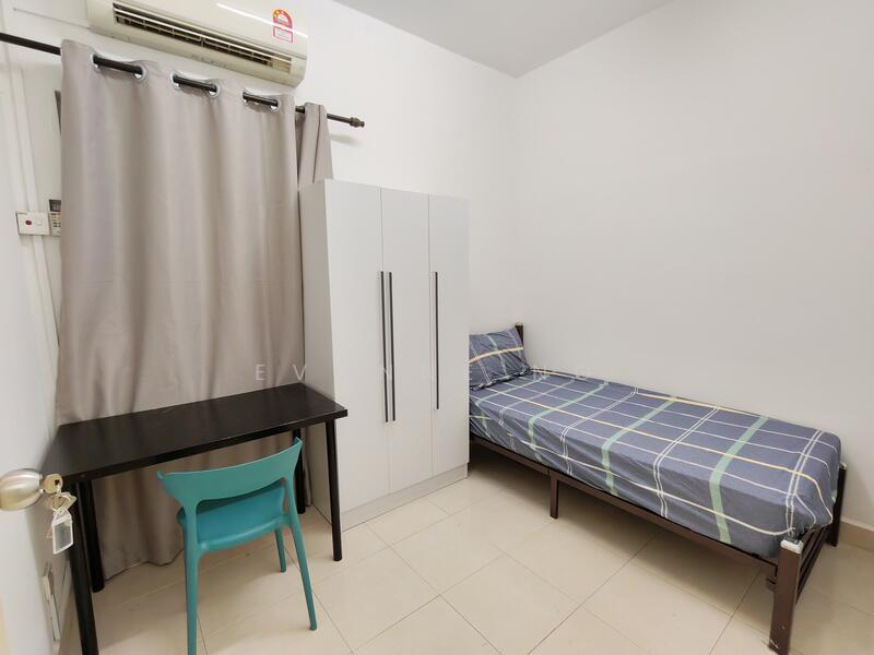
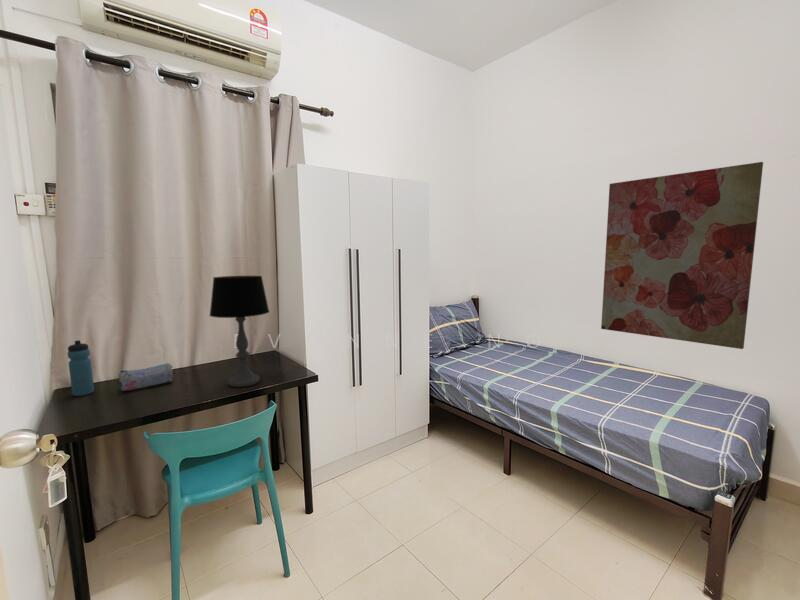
+ table lamp (241, 330)
+ pencil case (146, 376)
+ water bottle (80, 367)
+ wall art (670, 258)
